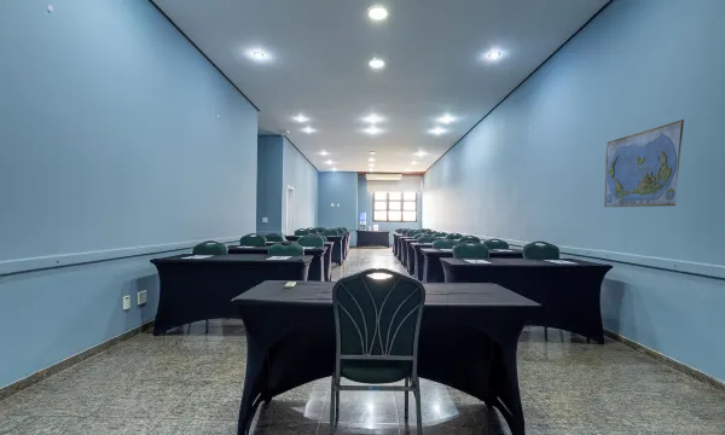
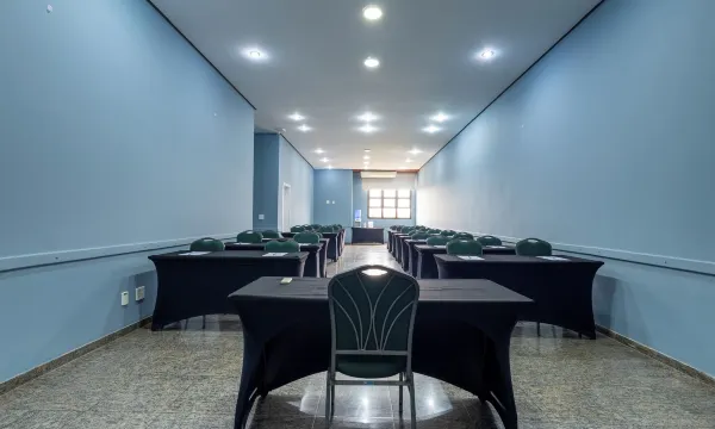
- world map (638, 169)
